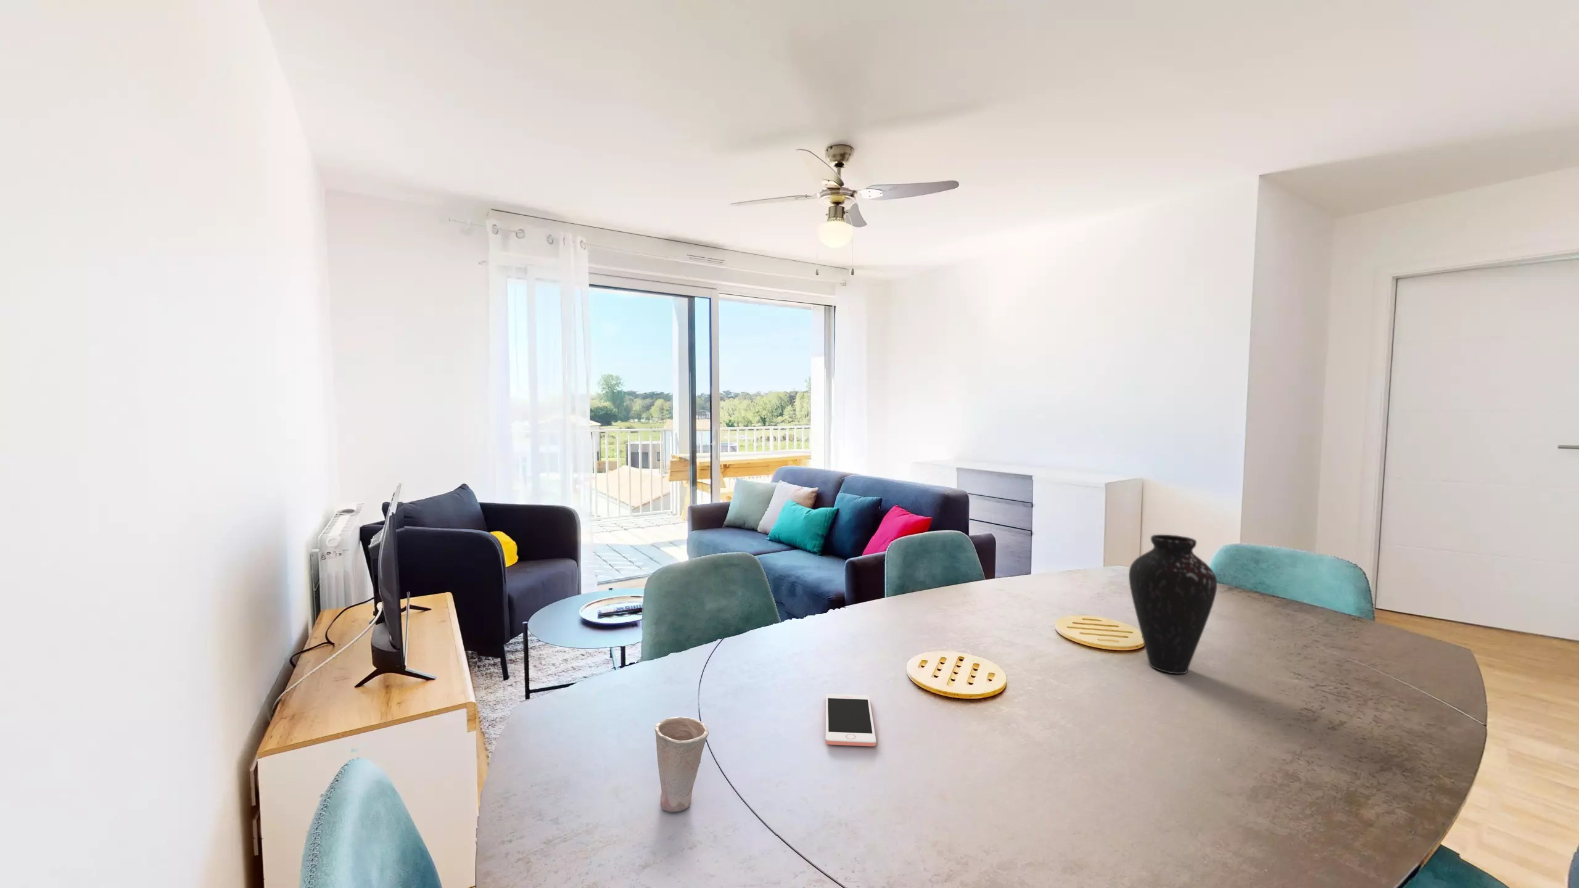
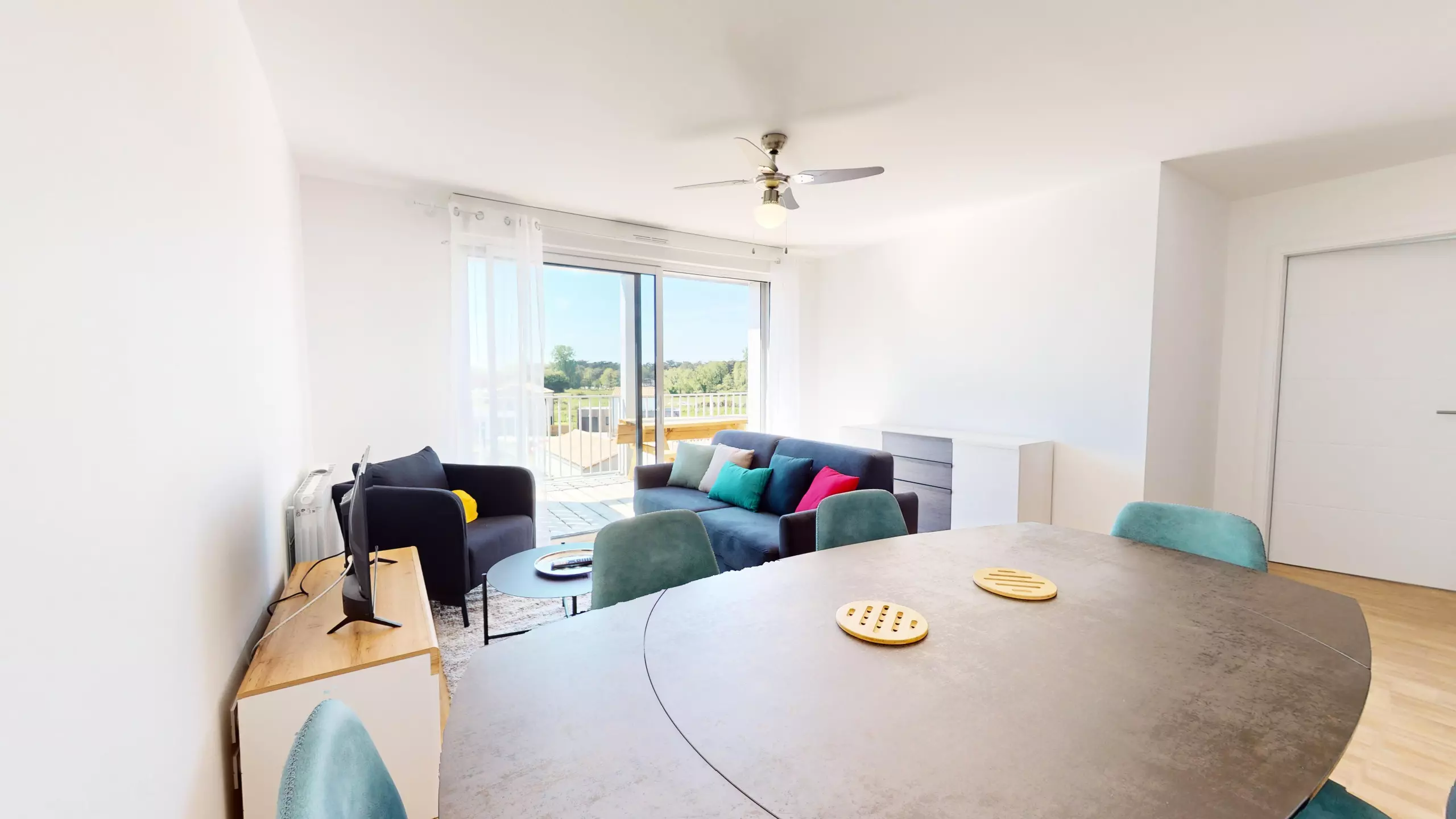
- cup (681, 764)
- vase (1170, 603)
- cell phone (849, 718)
